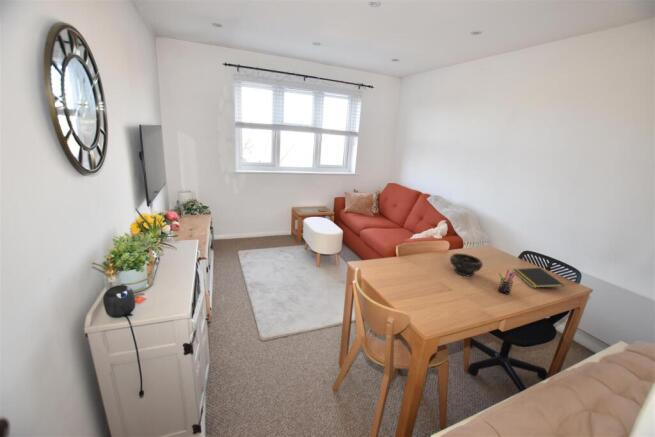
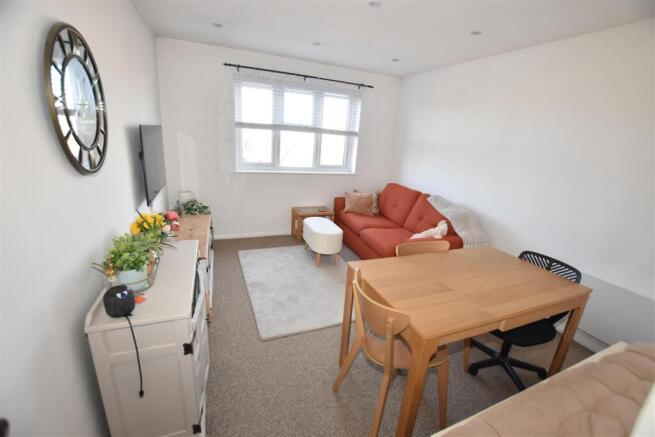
- notepad (536, 277)
- pen holder (505, 281)
- bowl (465, 265)
